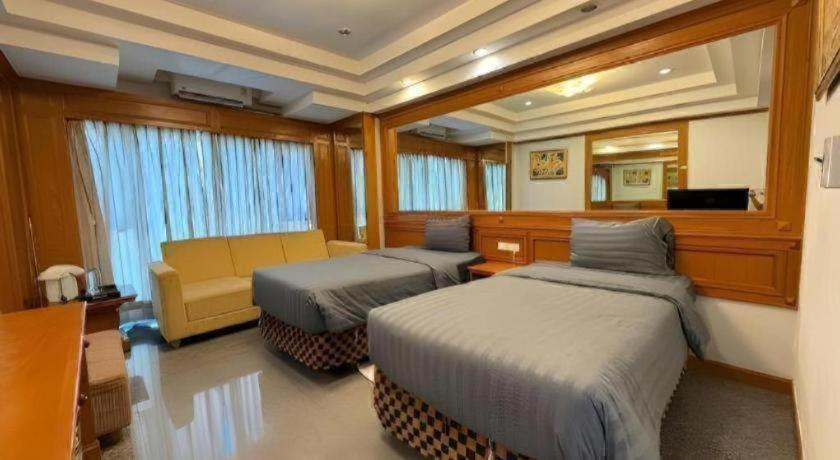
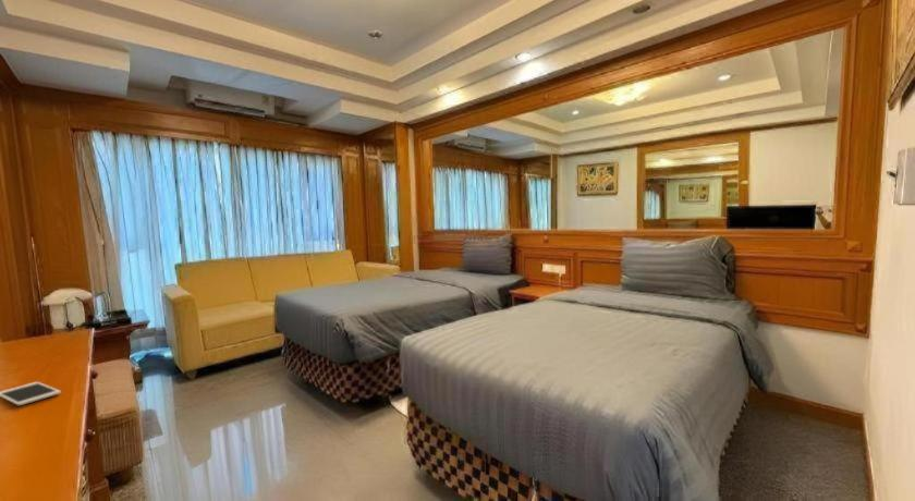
+ cell phone (28, 392)
